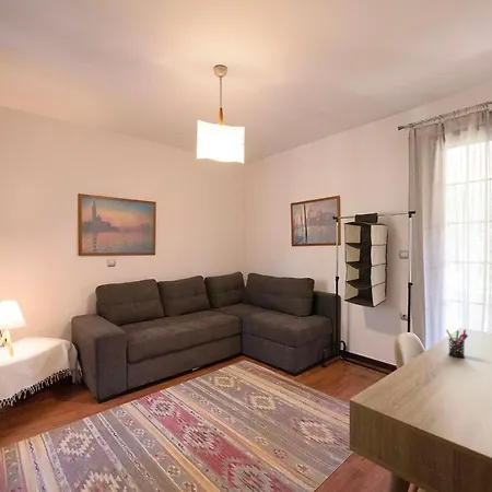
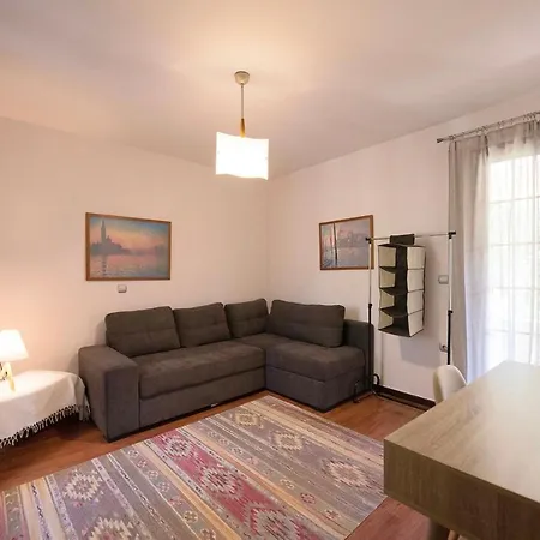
- pen holder (457, 341)
